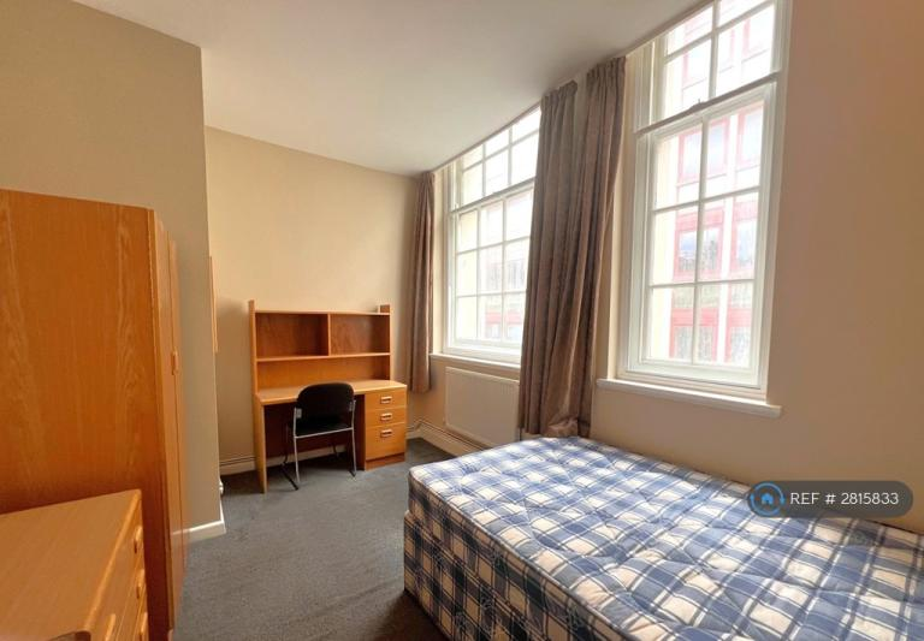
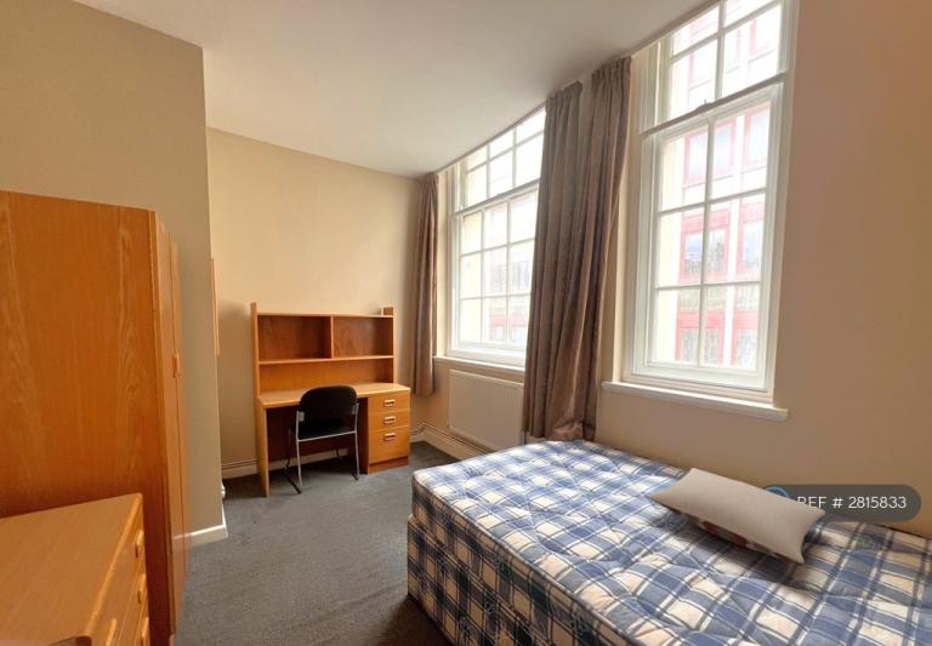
+ pillow (735, 504)
